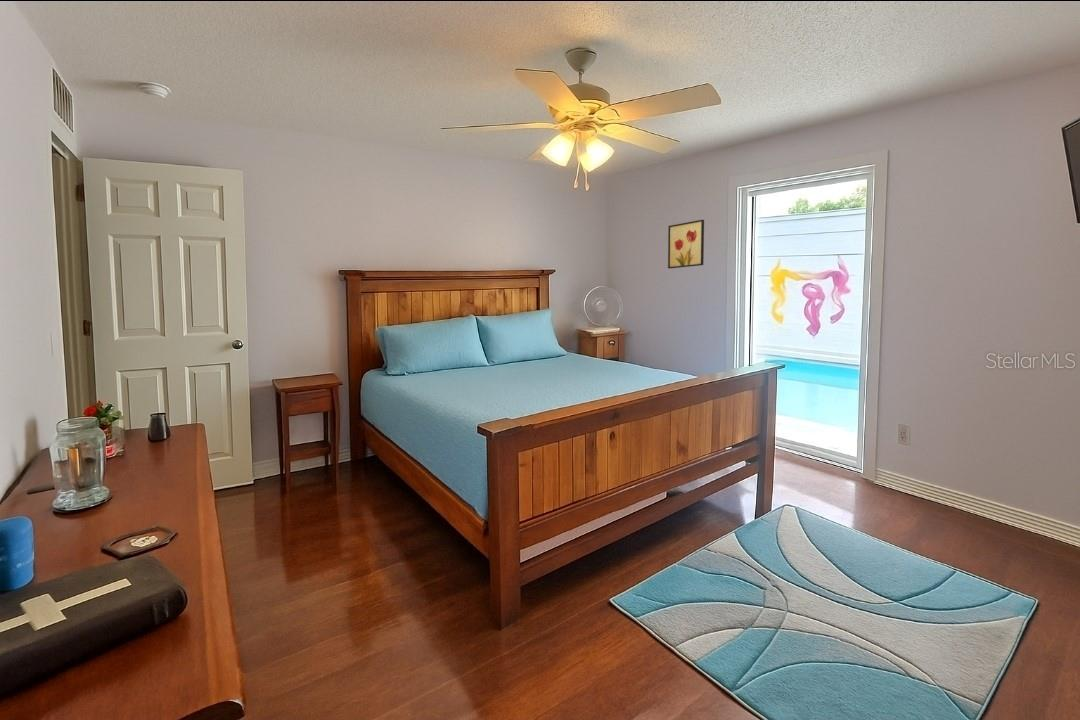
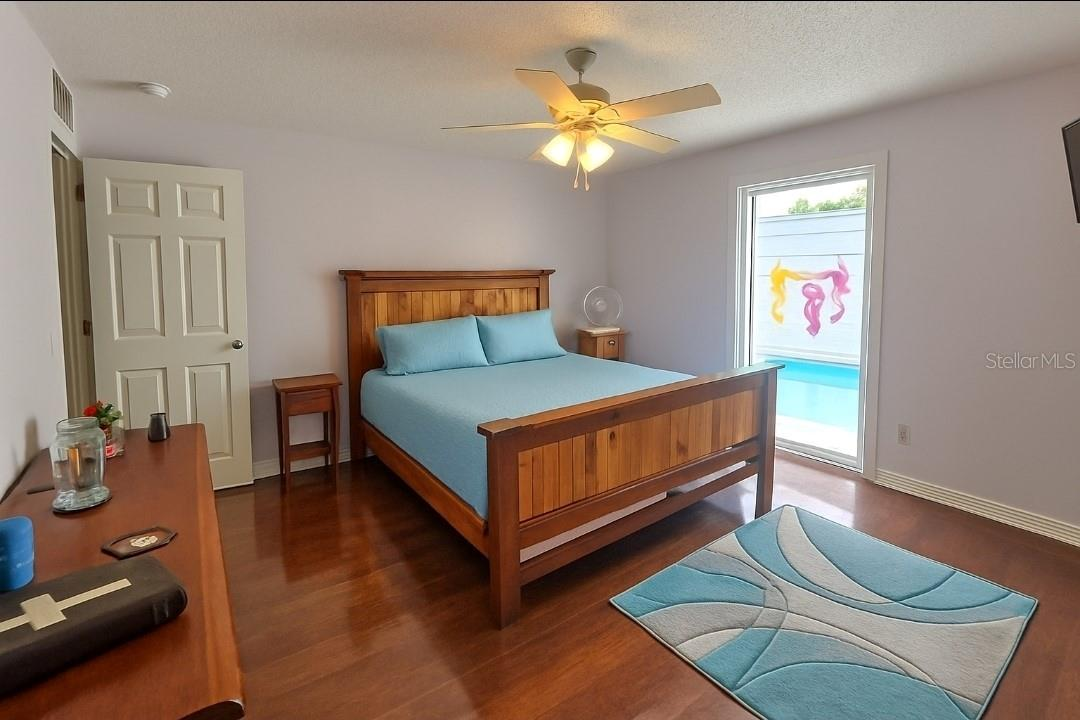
- wall art (686, 245)
